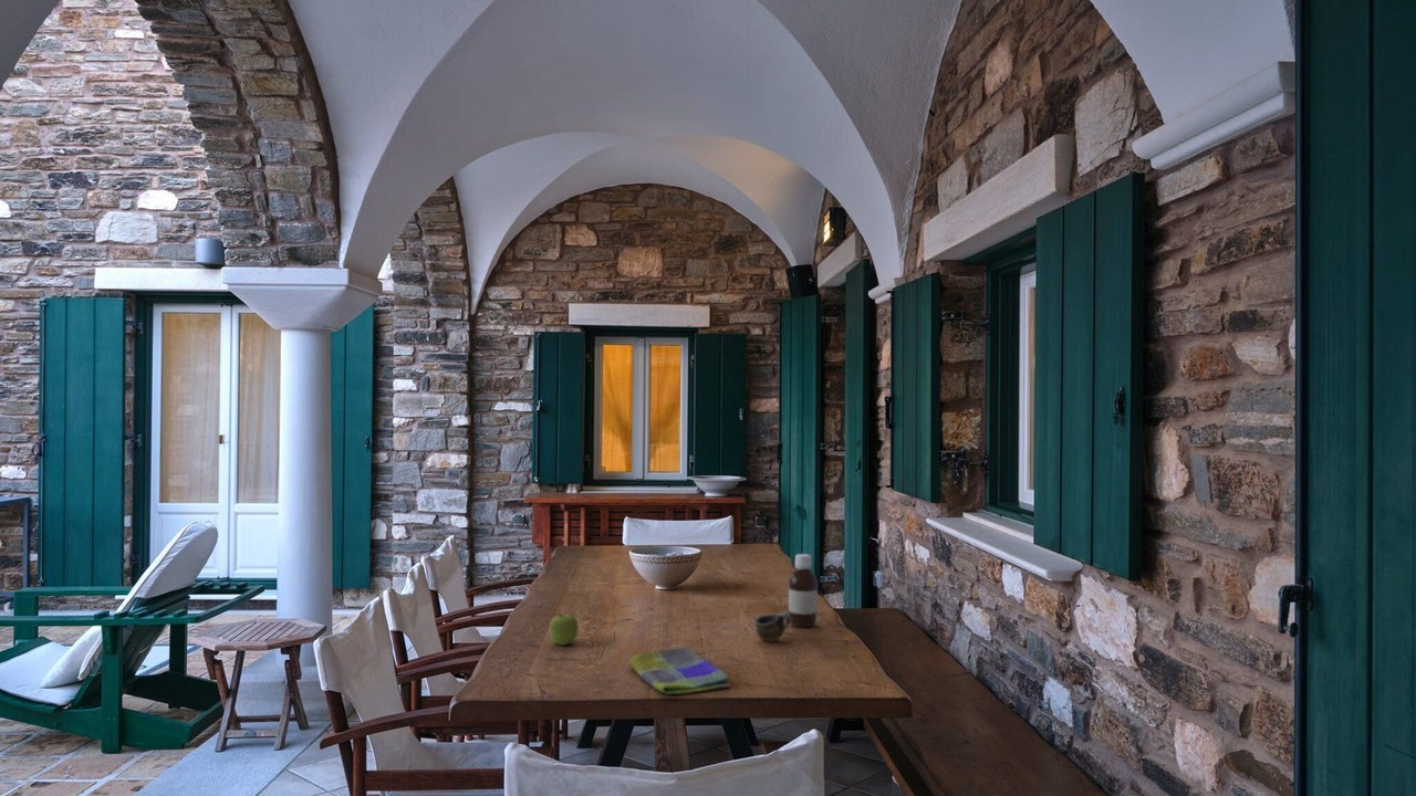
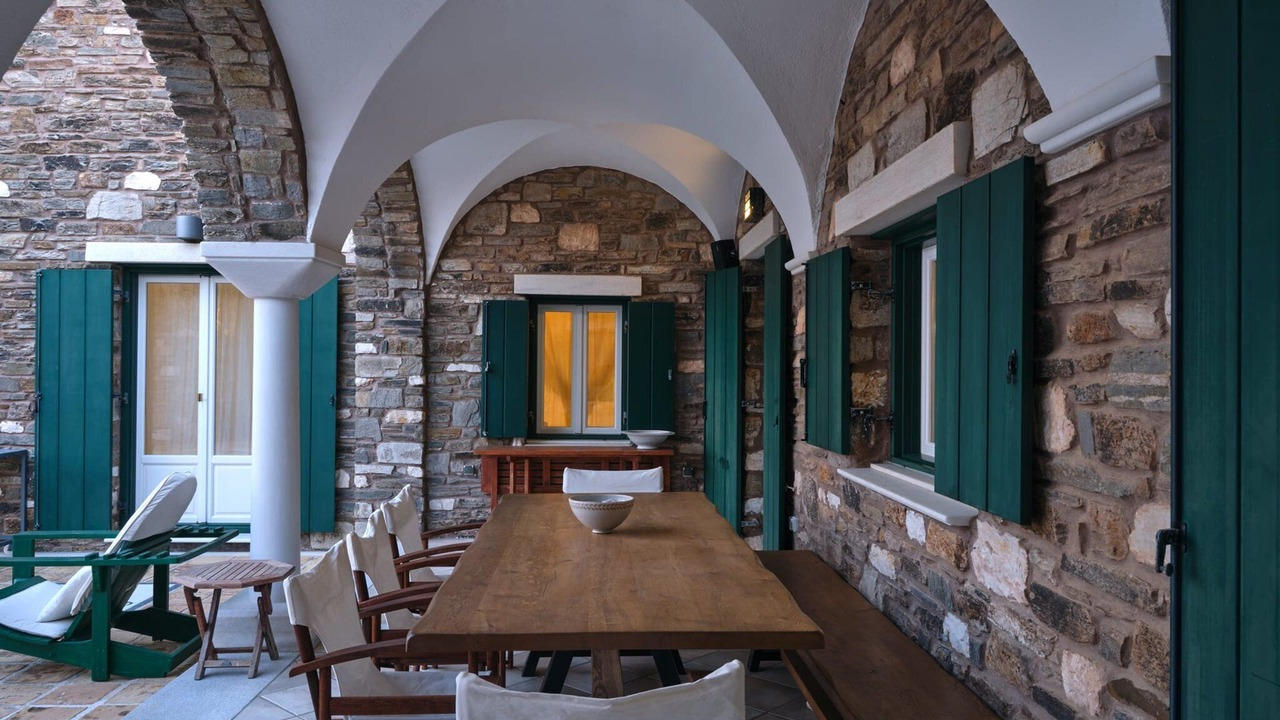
- dish towel (677, 669)
- fruit (563, 627)
- cup (770, 625)
- bottle (802, 589)
